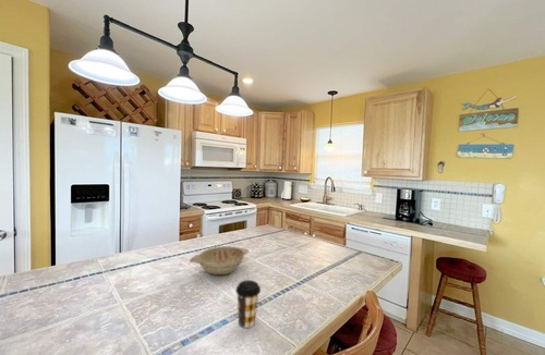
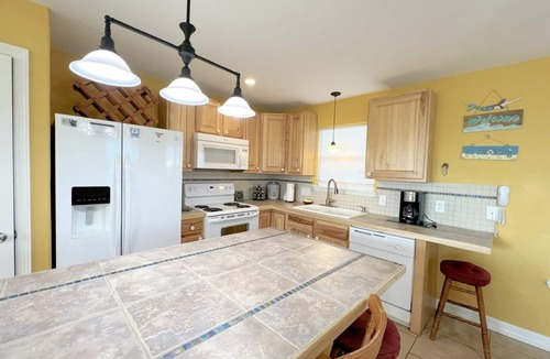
- coffee cup (247, 303)
- decorative bowl (220, 261)
